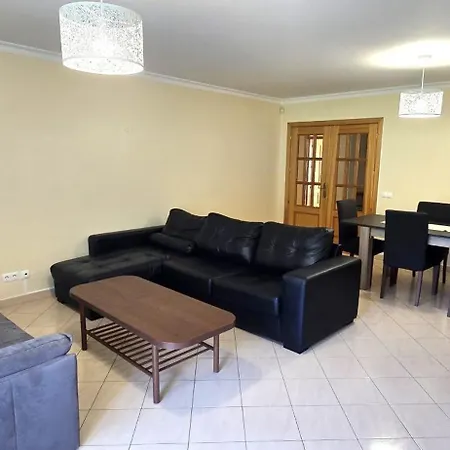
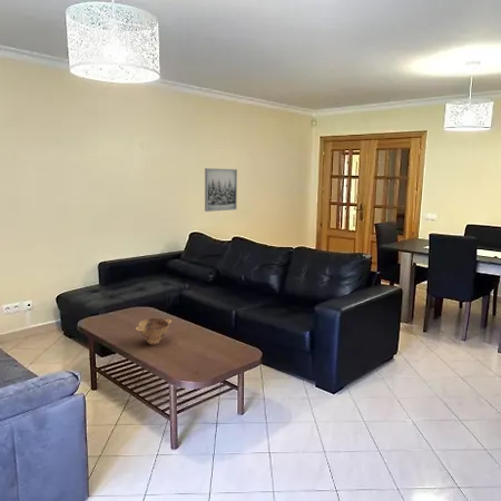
+ bowl (154, 333)
+ wall art (220, 189)
